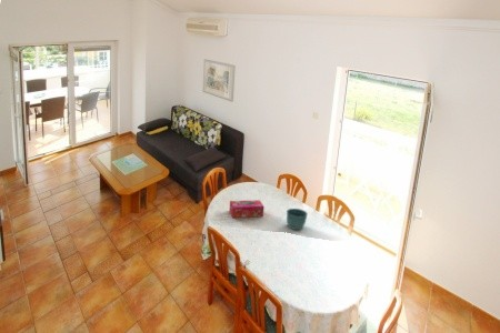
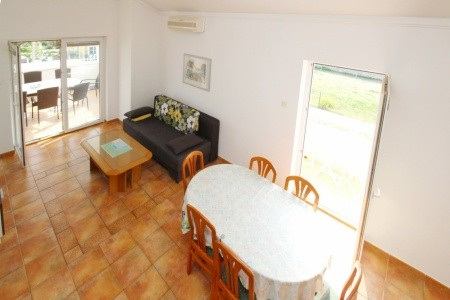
- tissue box (246, 208)
- flower pot (296, 221)
